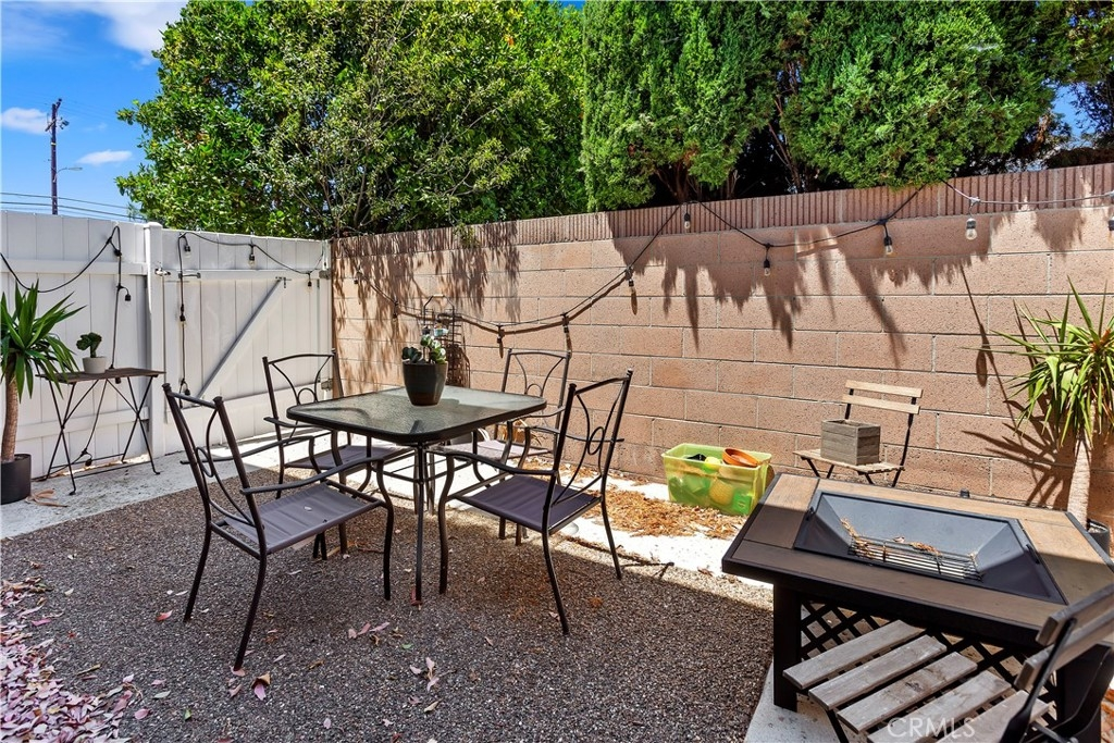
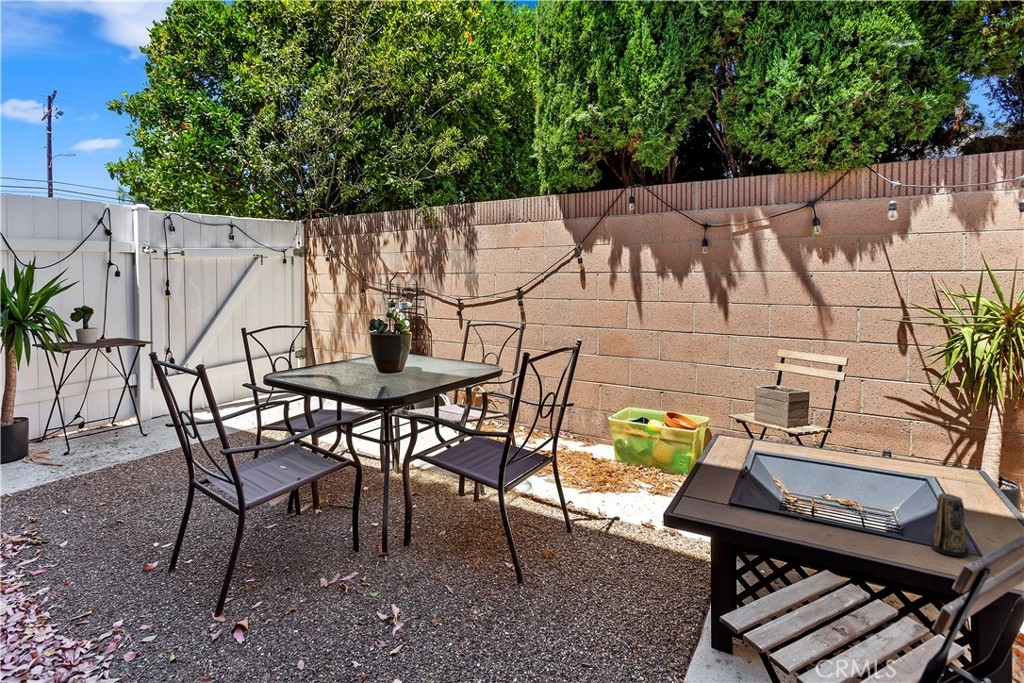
+ candle (950, 523)
